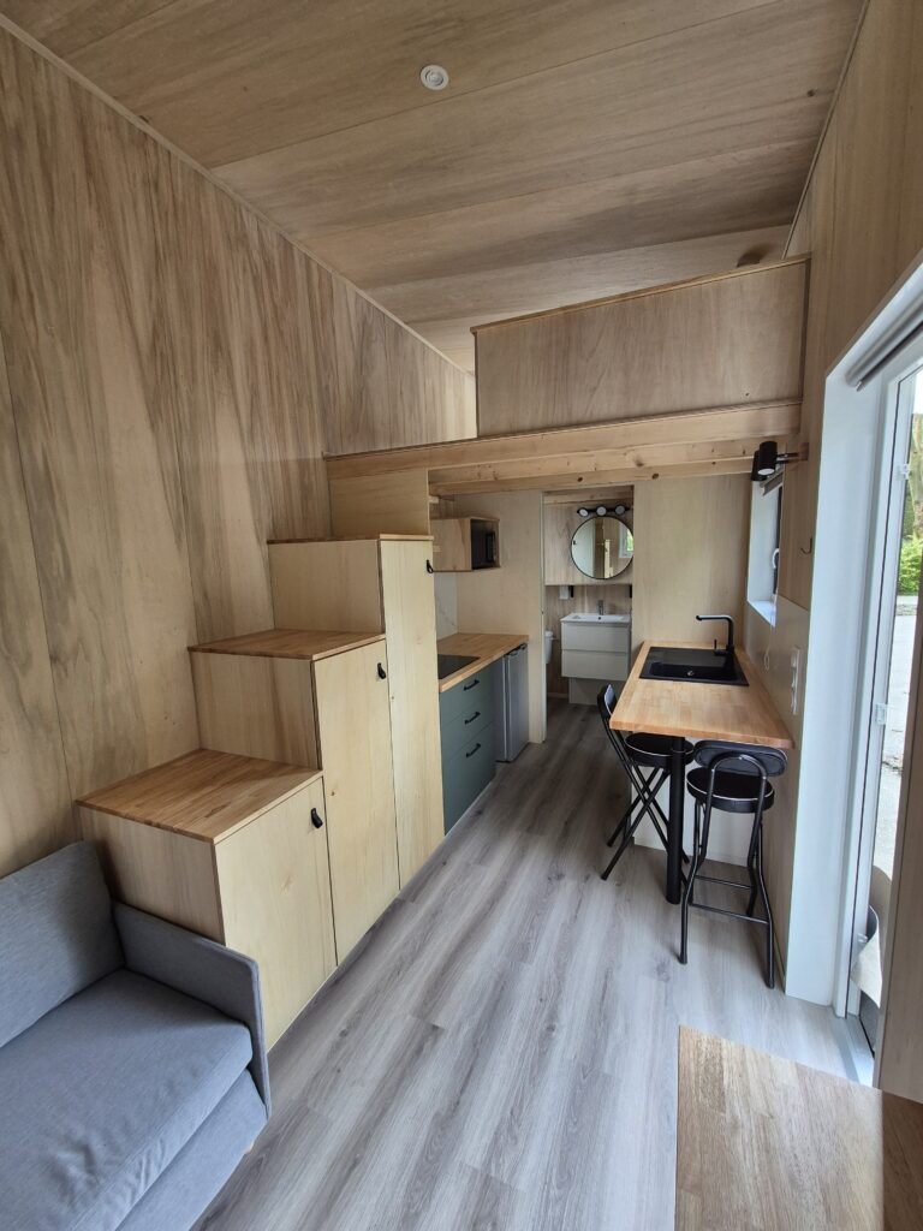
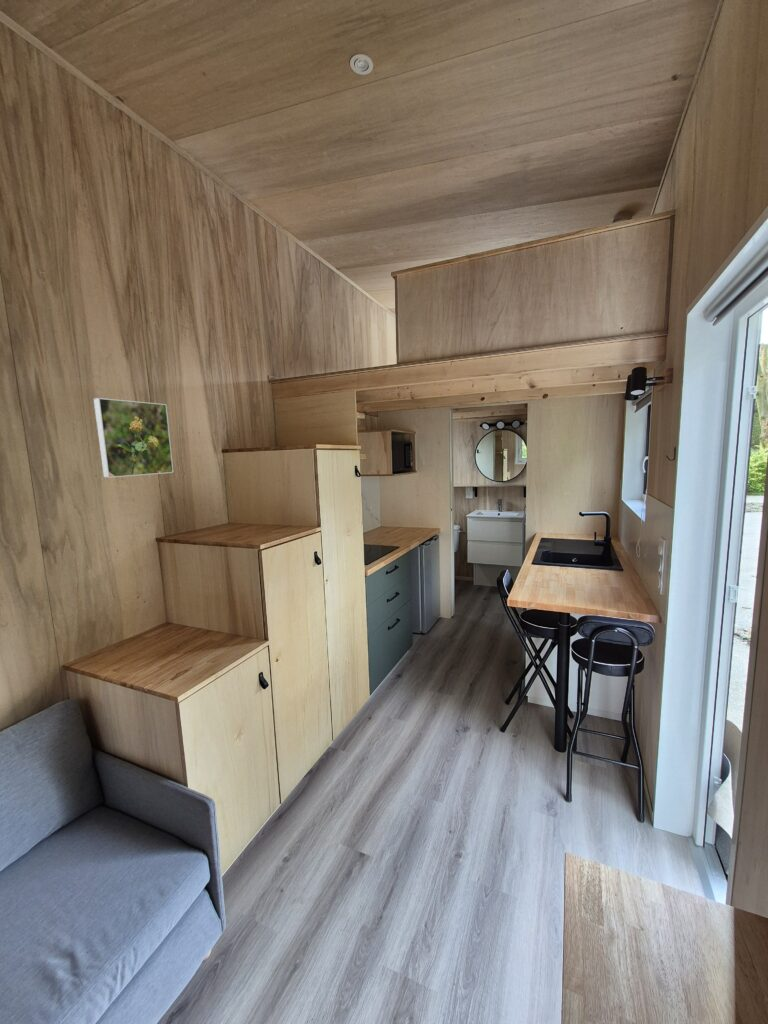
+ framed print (136, 438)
